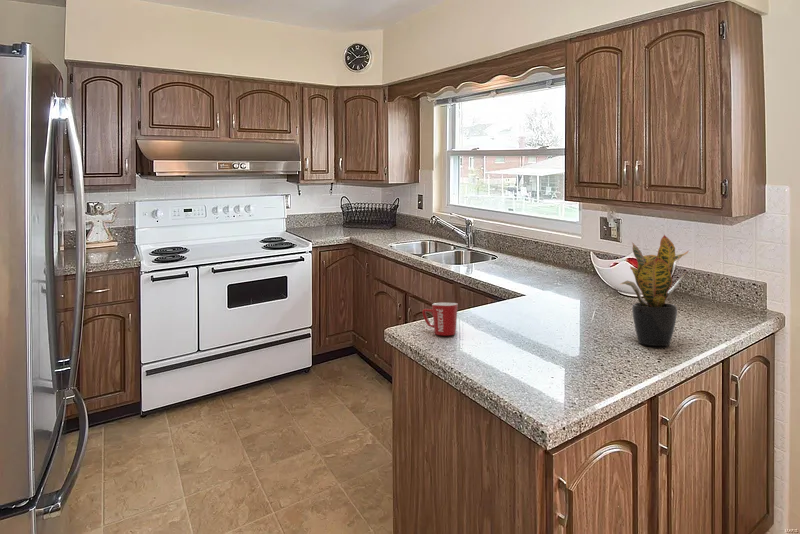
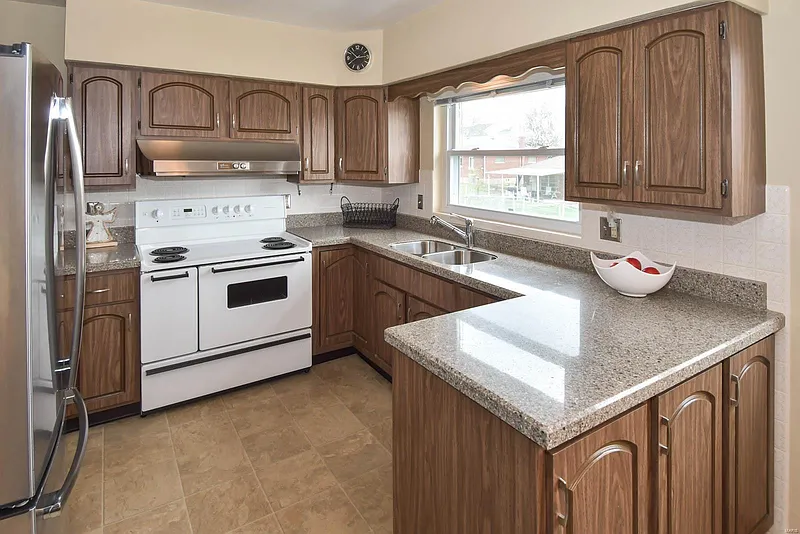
- potted plant (653, 287)
- mug (439, 318)
